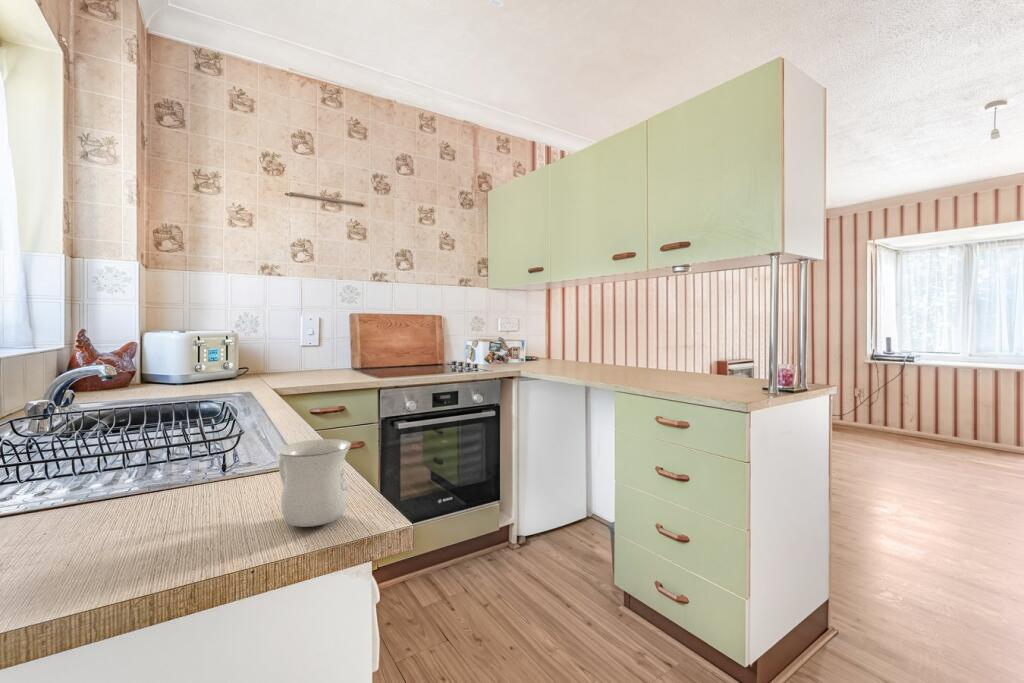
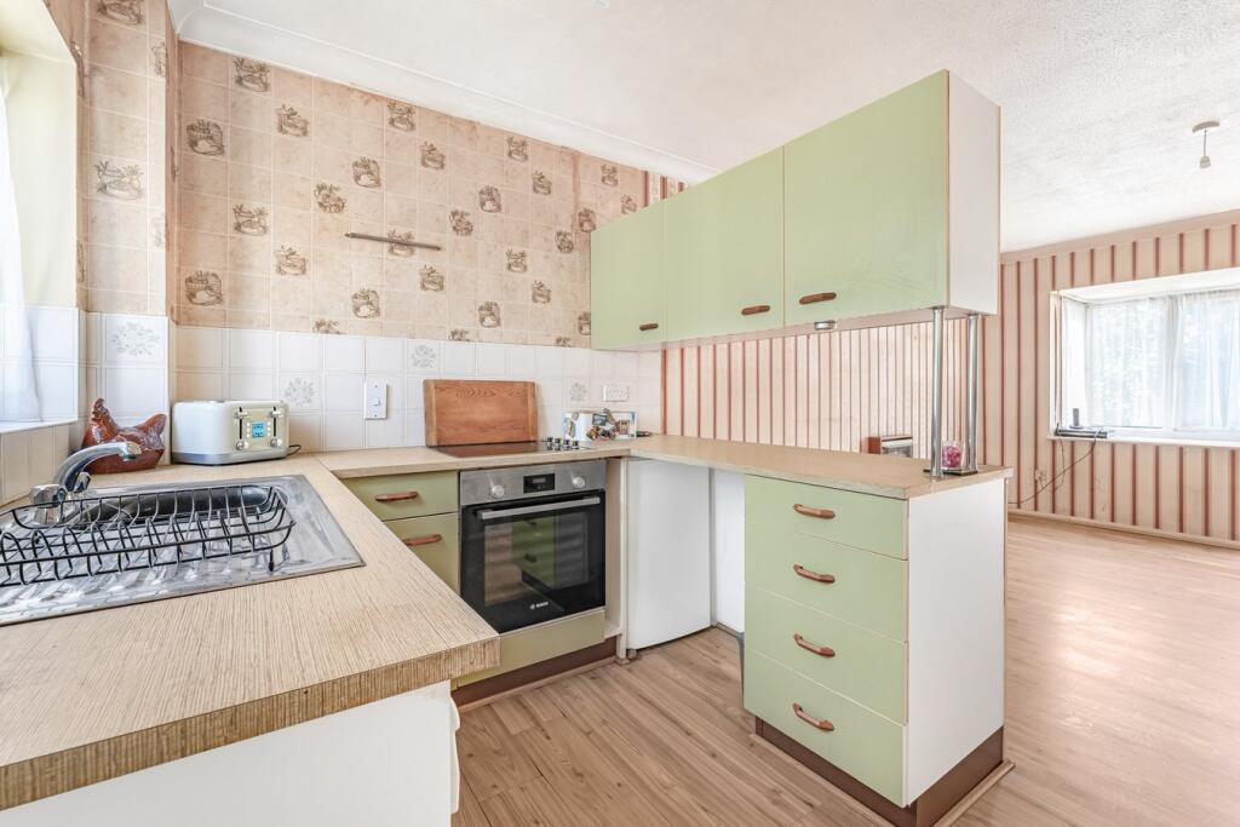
- mug (307, 480)
